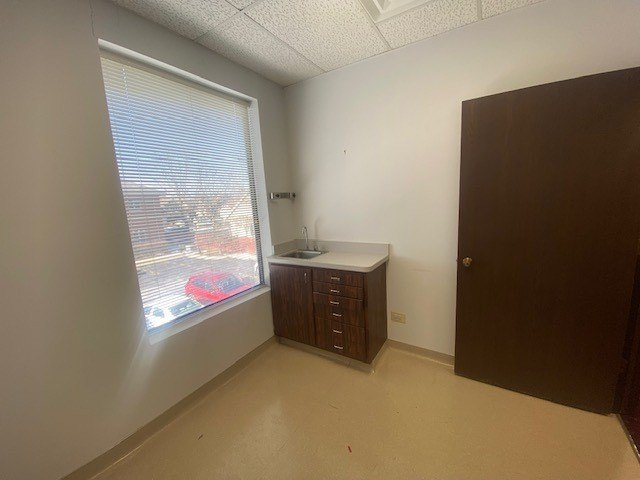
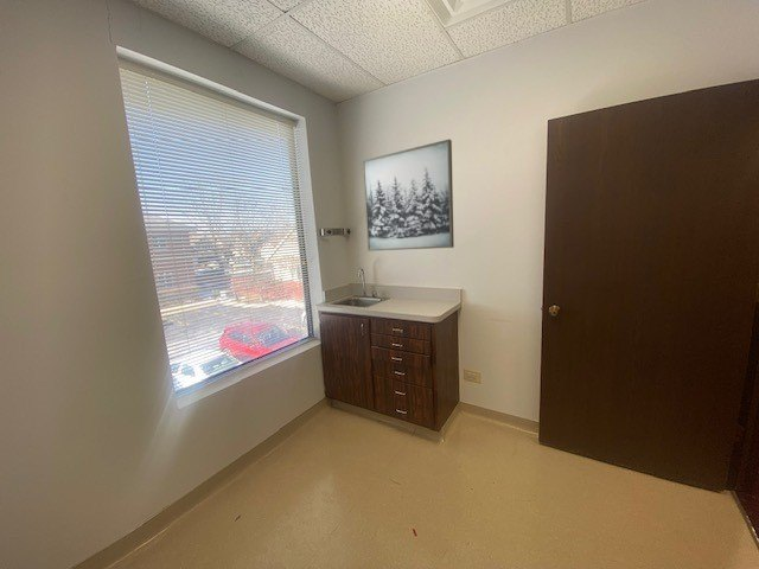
+ wall art (404, 200)
